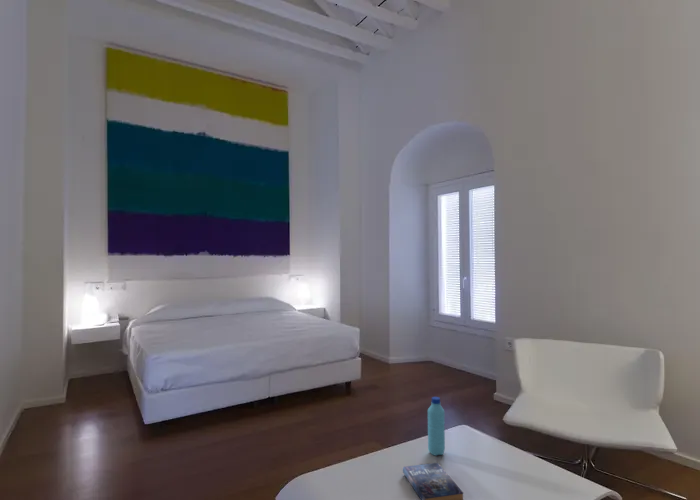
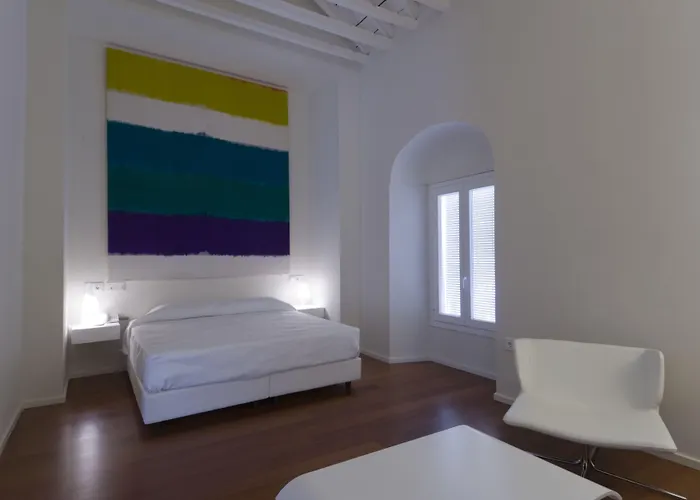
- book (431, 482)
- water bottle (436, 425)
